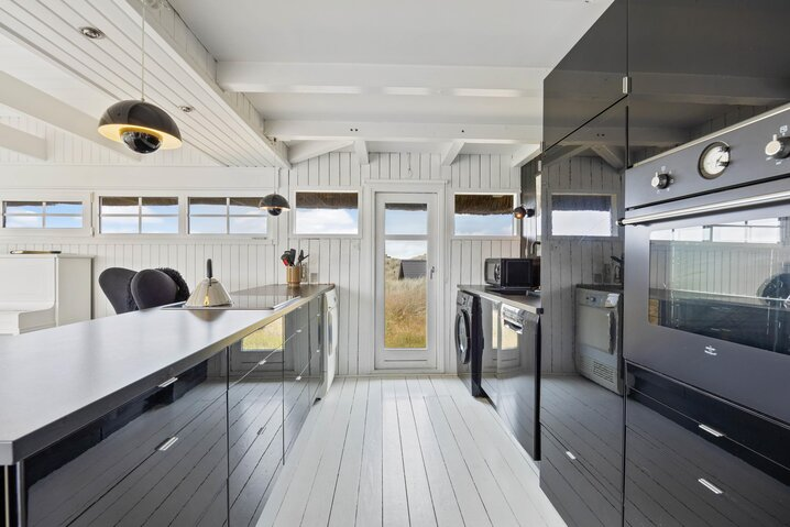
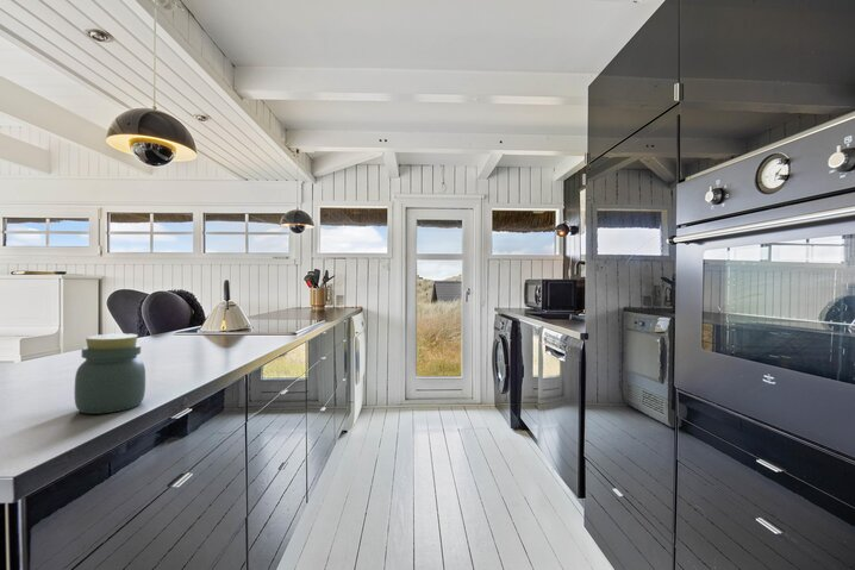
+ jar (111, 370)
